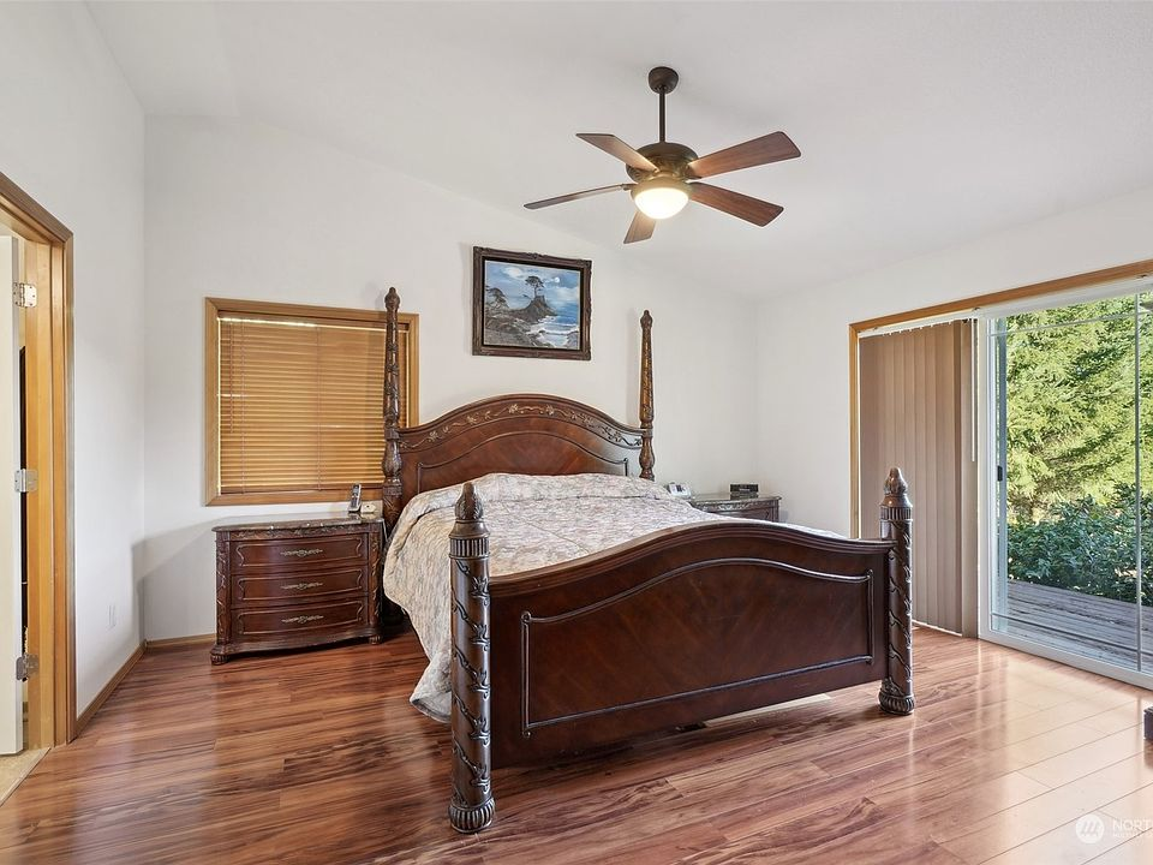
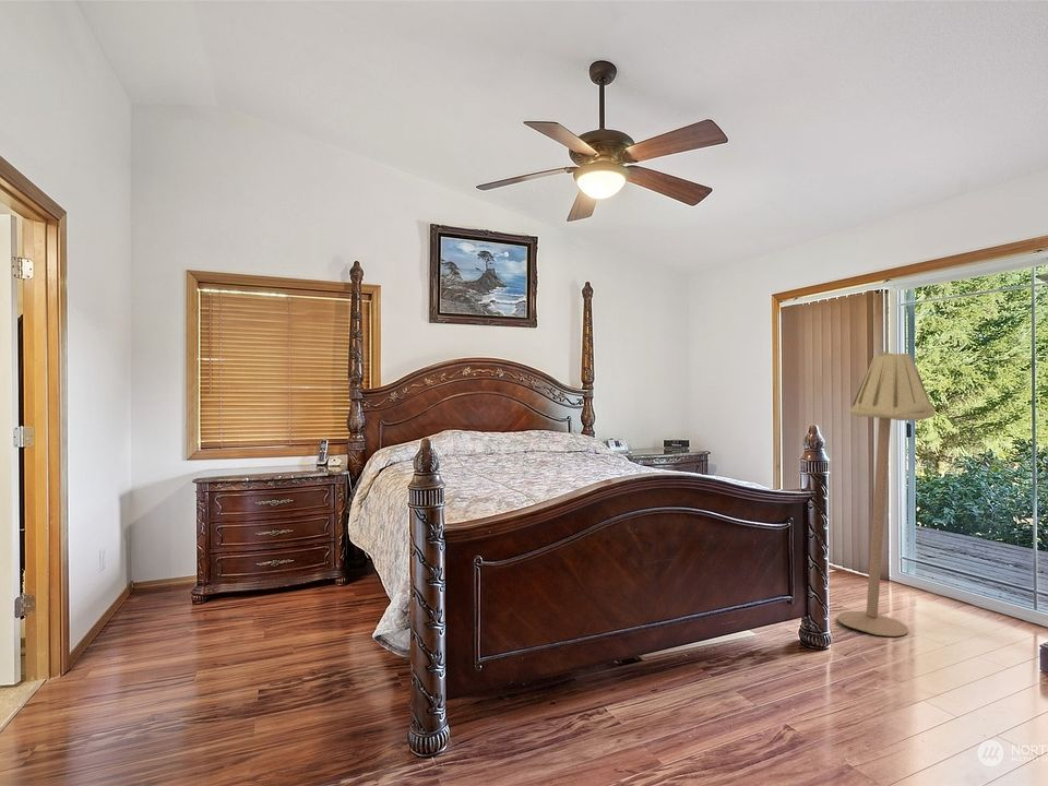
+ floor lamp (884, 490)
